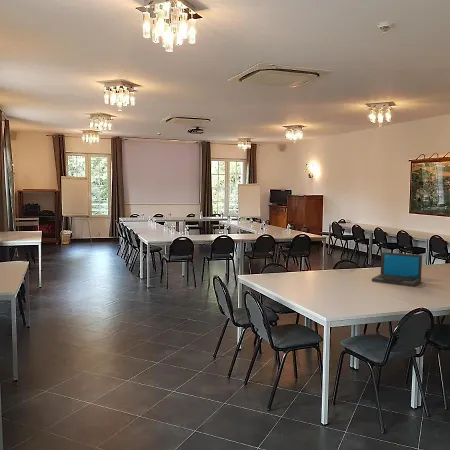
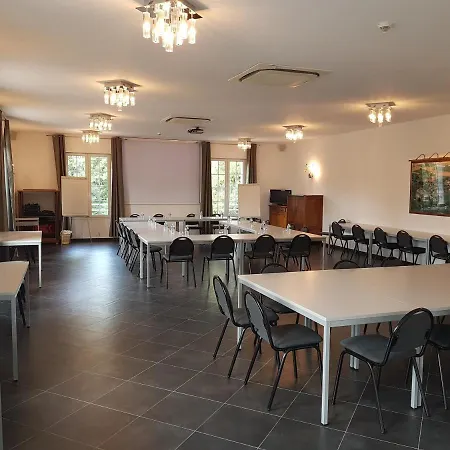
- laptop (396, 268)
